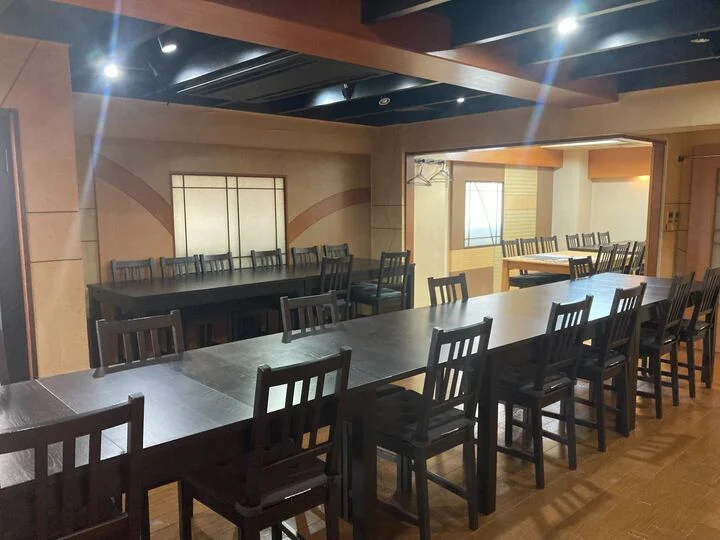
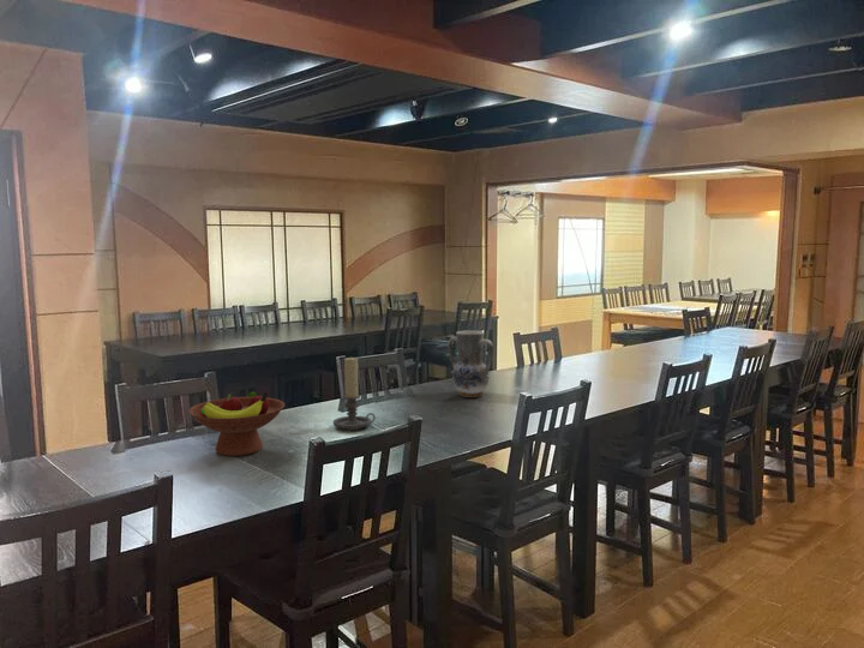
+ fruit bowl (238, 420)
+ candle holder (354, 391)
+ vase (470, 364)
